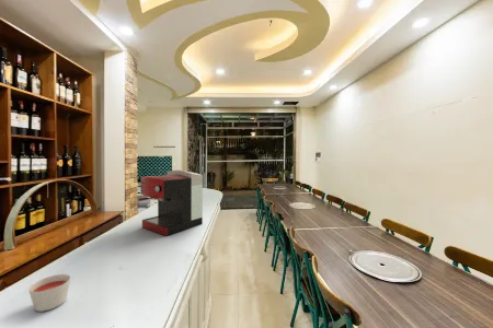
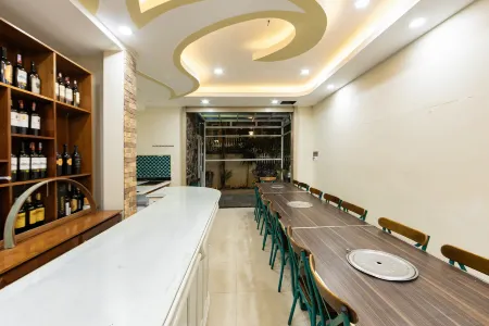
- candle (50, 293)
- coffee maker (167, 199)
